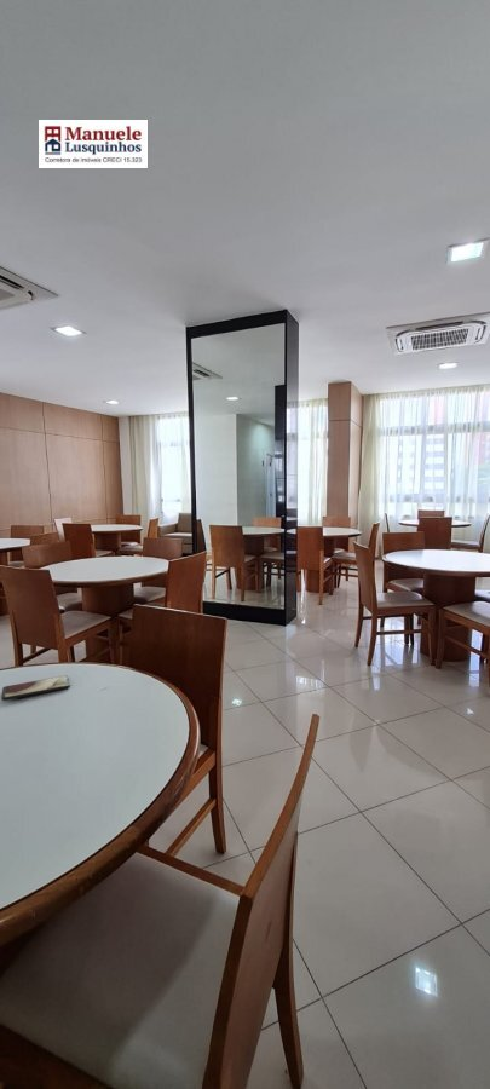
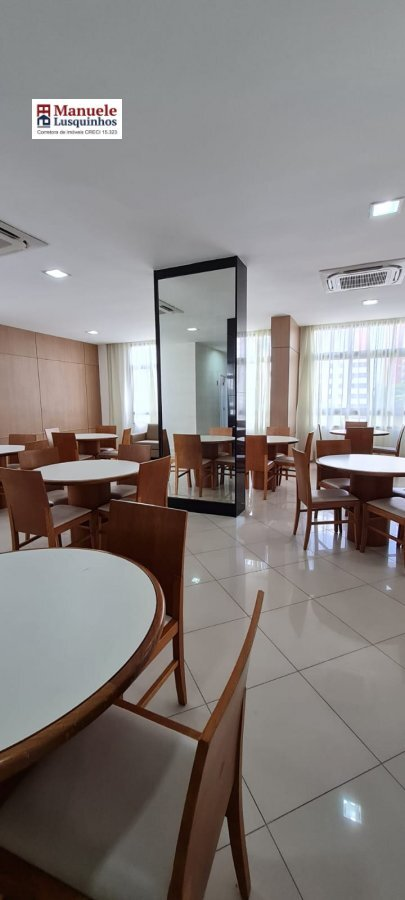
- smartphone (36, 687)
